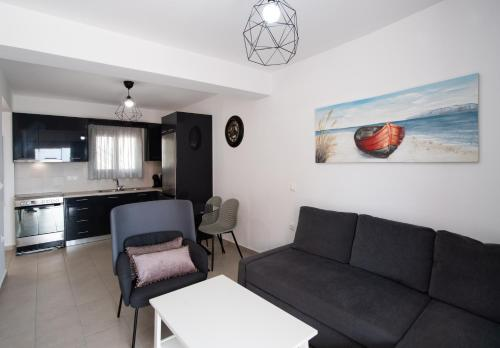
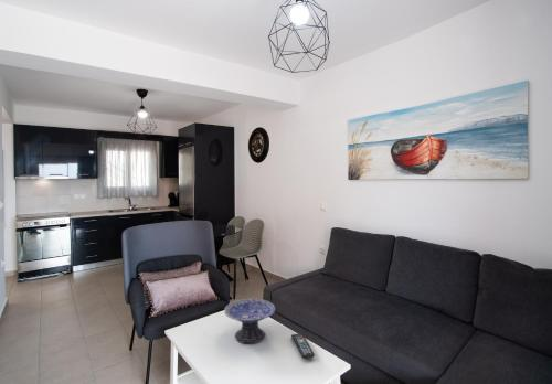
+ remote control (301, 344)
+ decorative bowl (250, 321)
